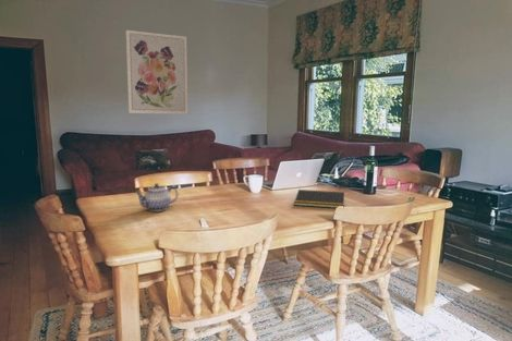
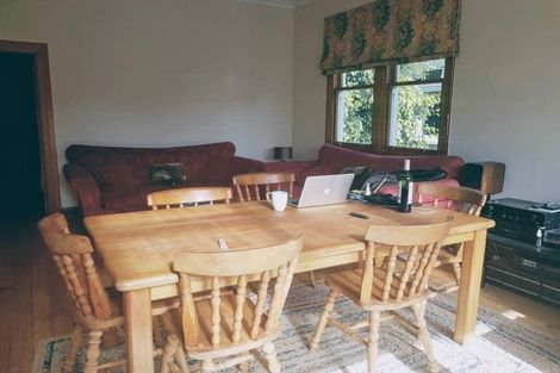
- wall art (158, 74)
- teapot (157, 196)
- notepad (319, 198)
